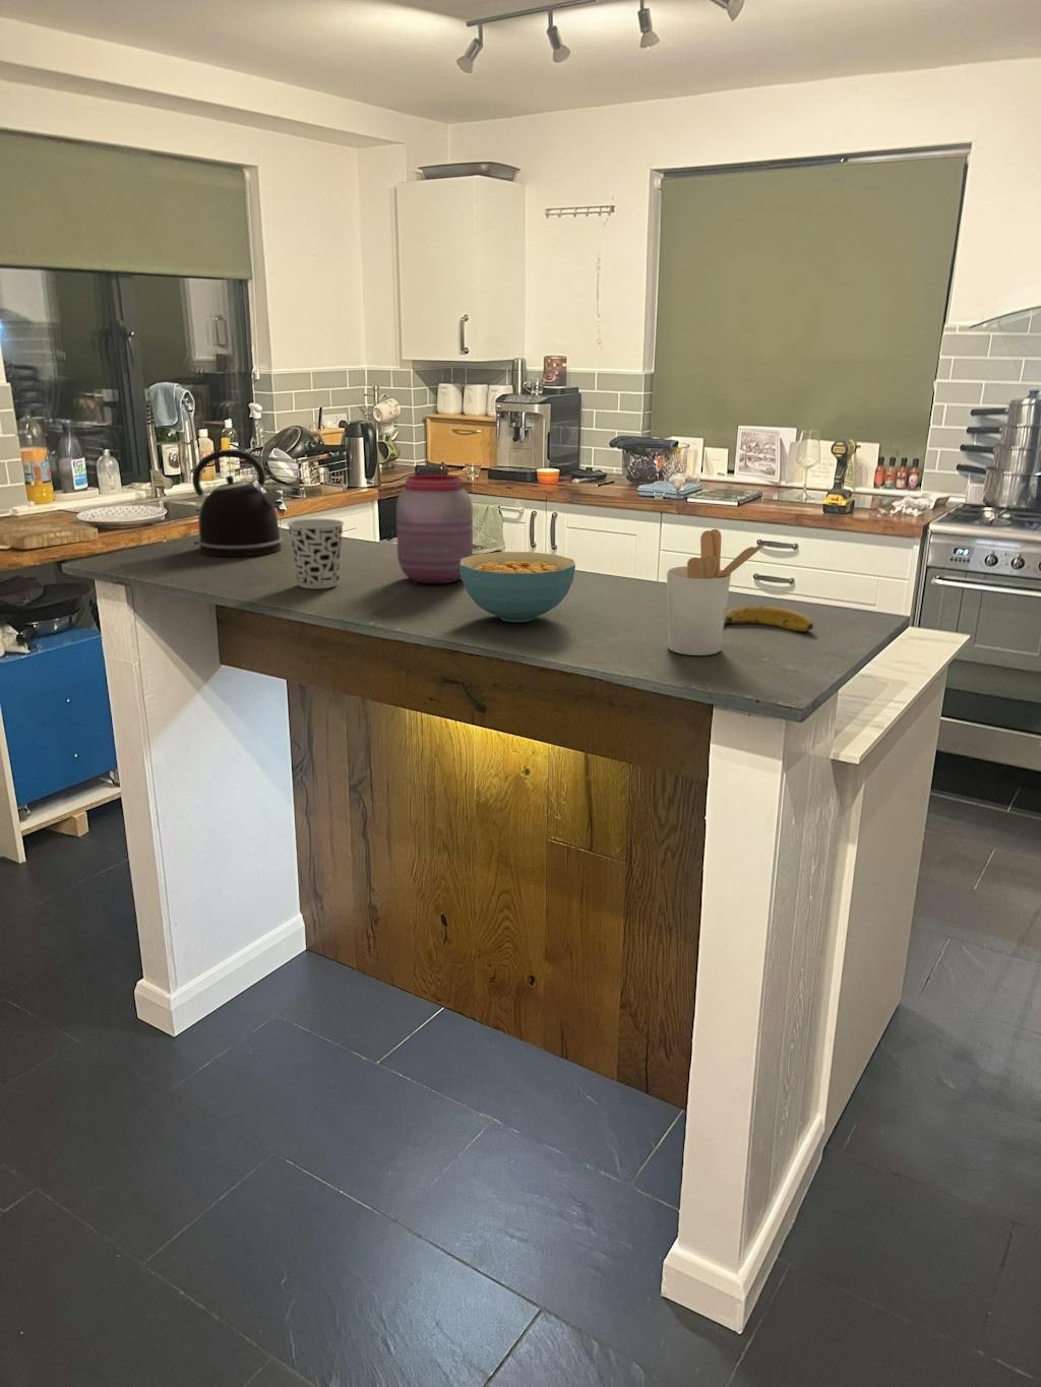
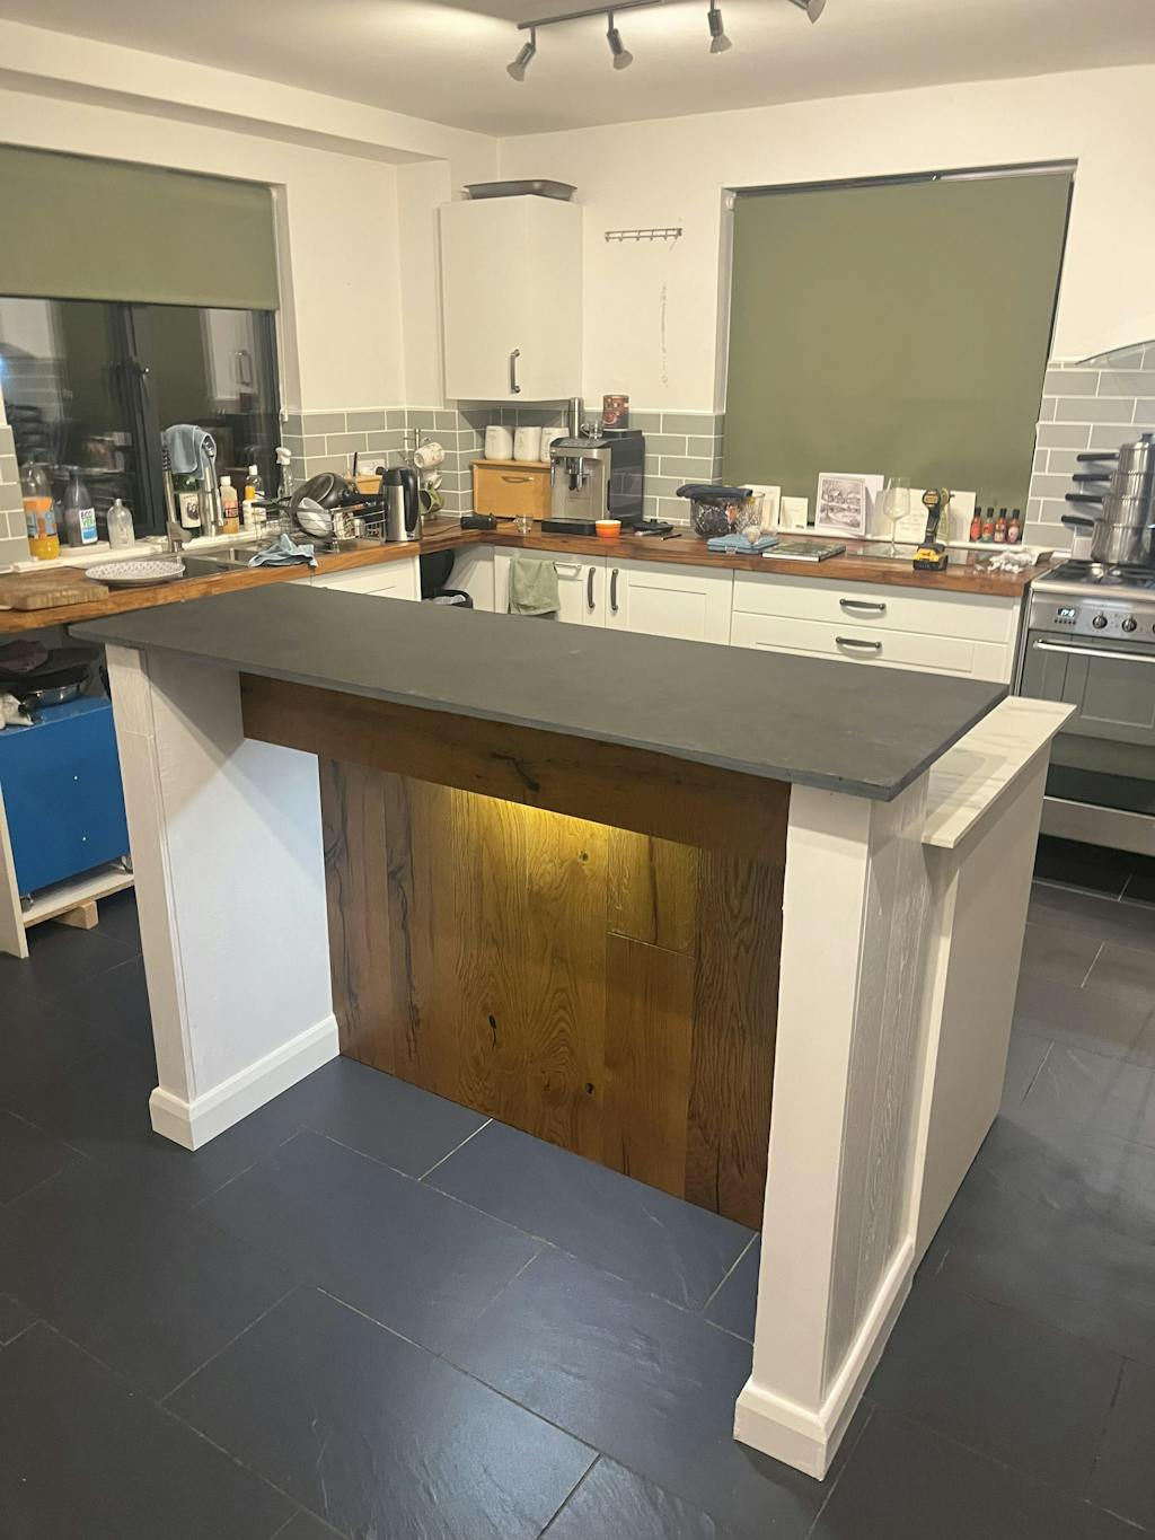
- cereal bowl (516, 589)
- jar (434, 528)
- fruit (769, 618)
- kettle (236, 499)
- cup (316, 554)
- utensil holder (714, 593)
